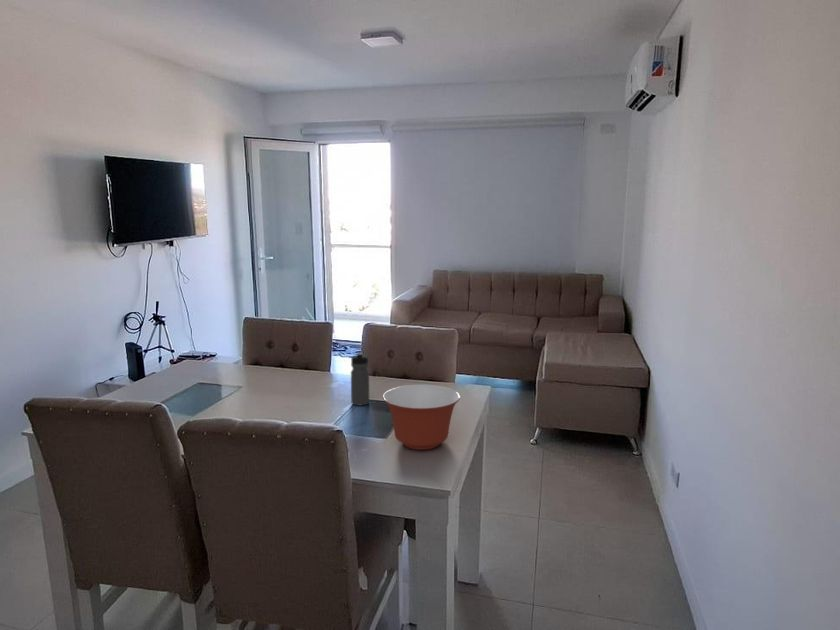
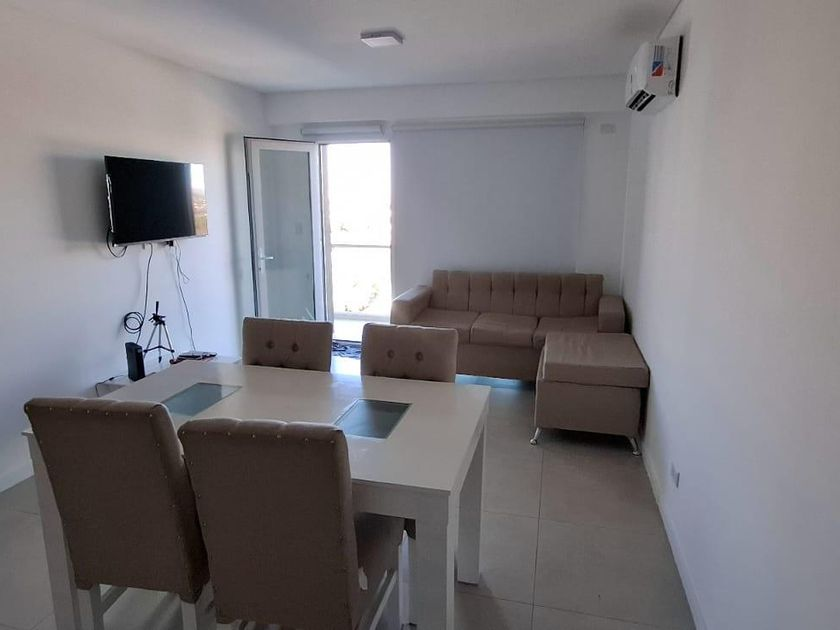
- water bottle (359, 378)
- mixing bowl (421, 418)
